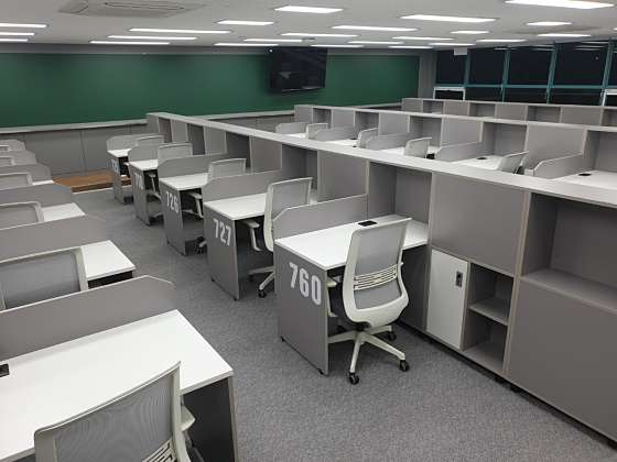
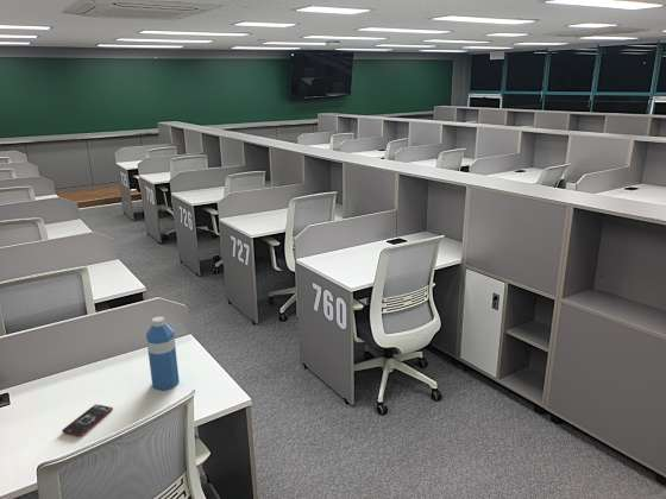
+ water bottle (162, 350)
+ smartphone (88, 419)
